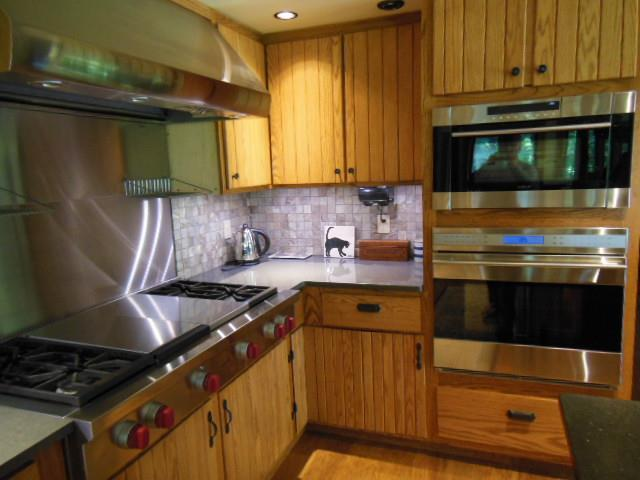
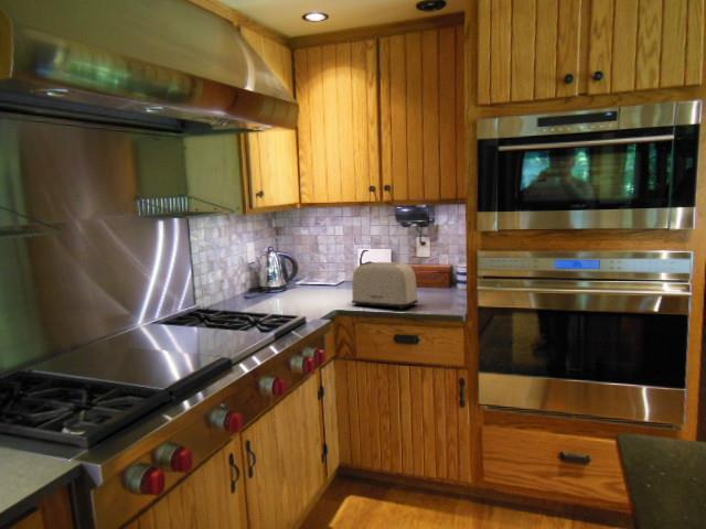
+ toaster (382, 283)
